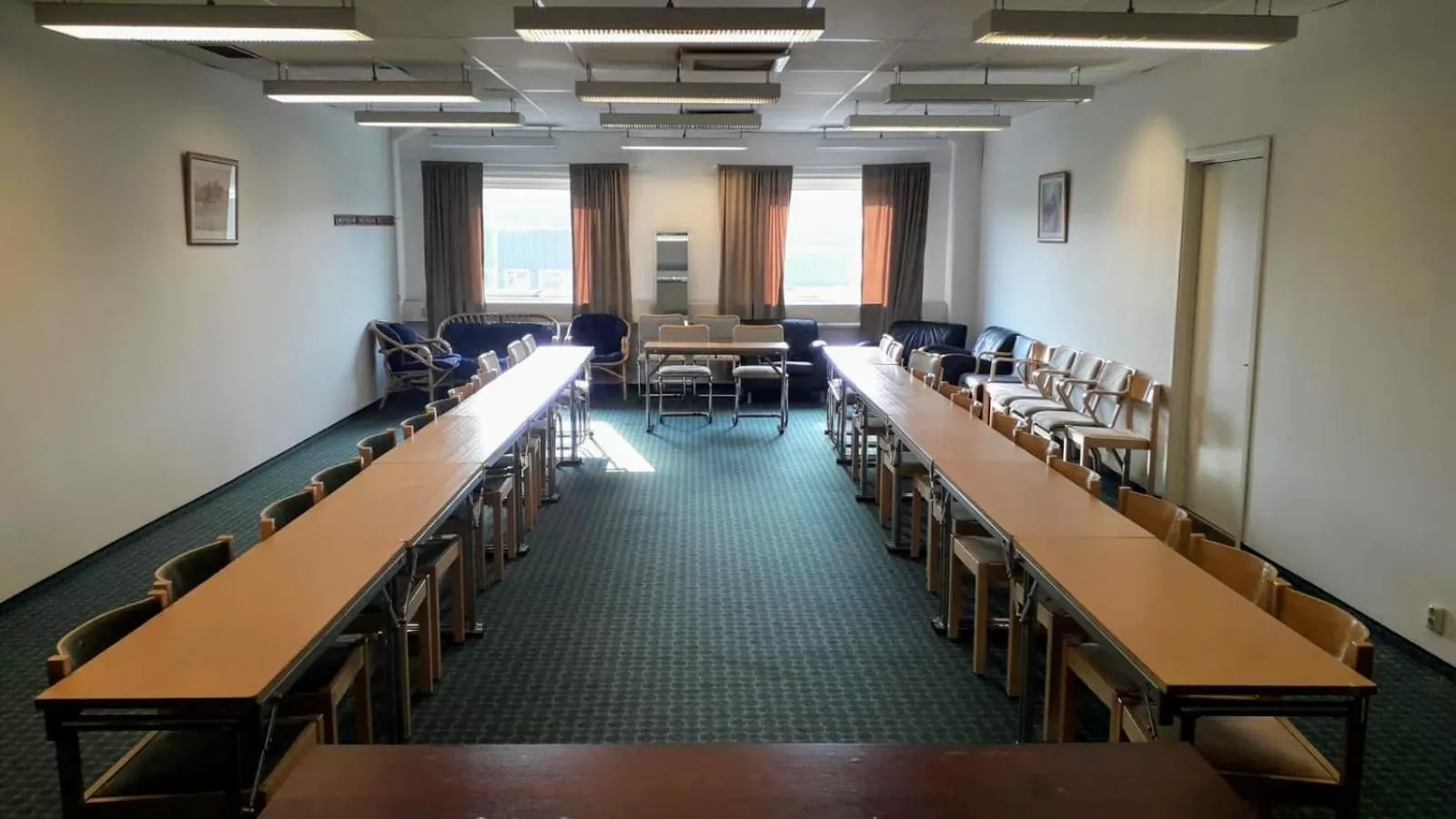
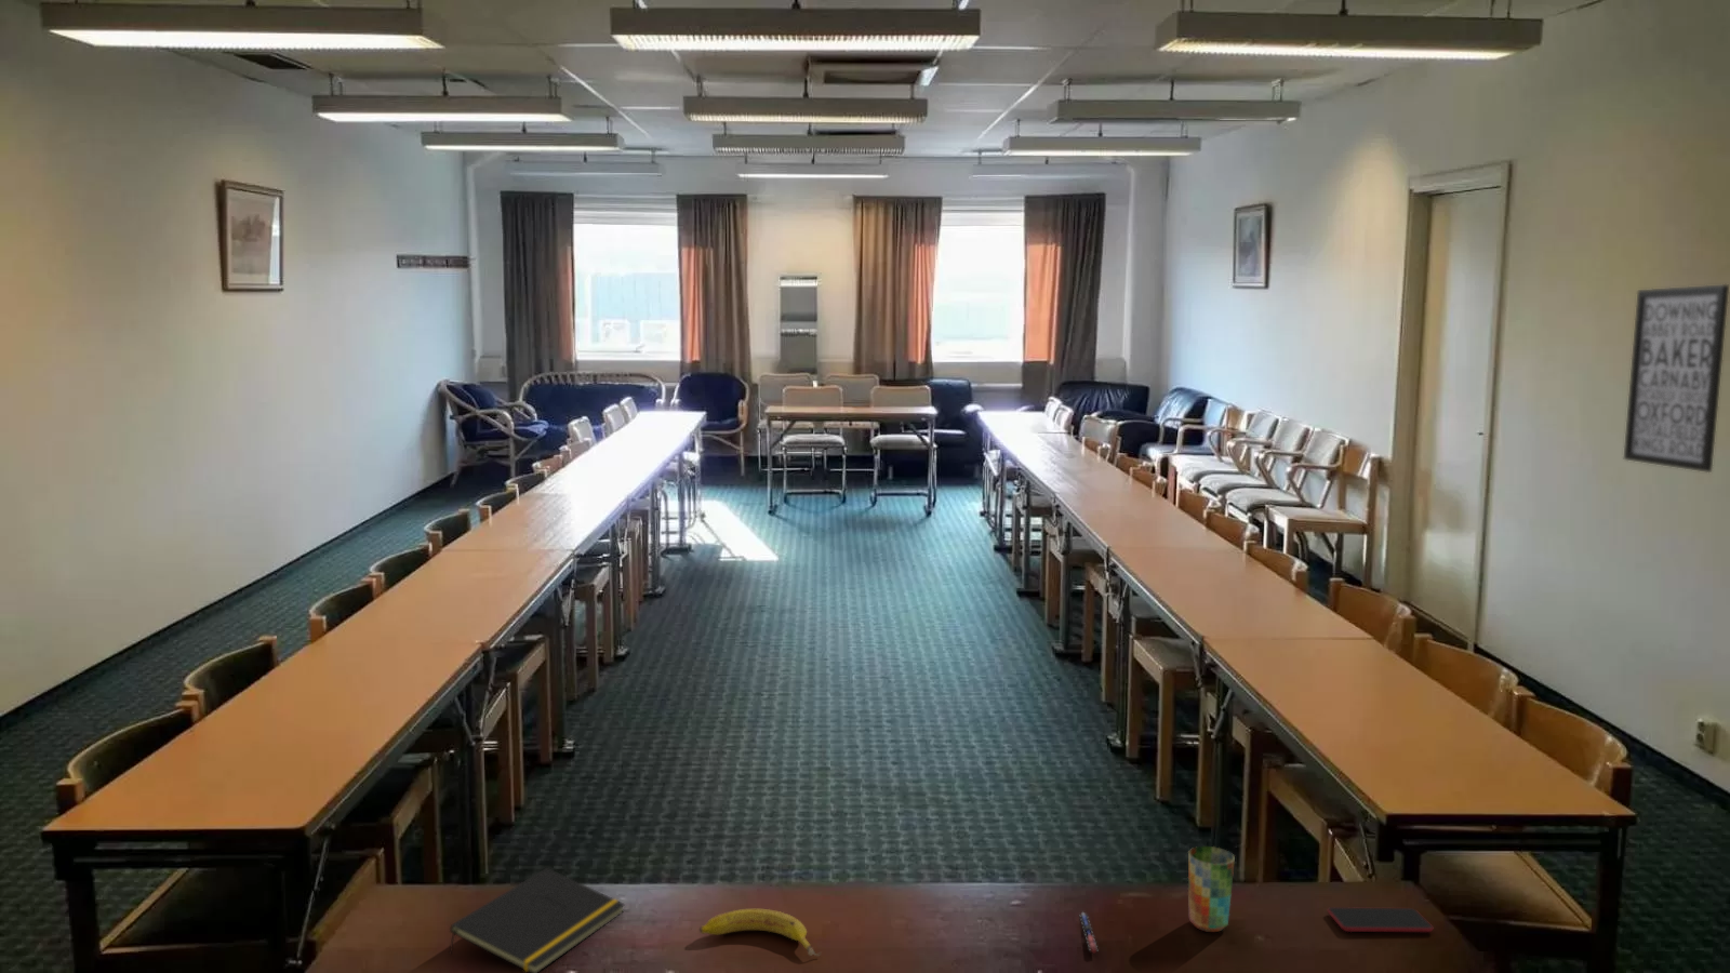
+ cup (1210, 890)
+ wall art (1673, 377)
+ pen (1087, 930)
+ fruit (763, 929)
+ notepad (541, 917)
+ smartphone (1378, 920)
